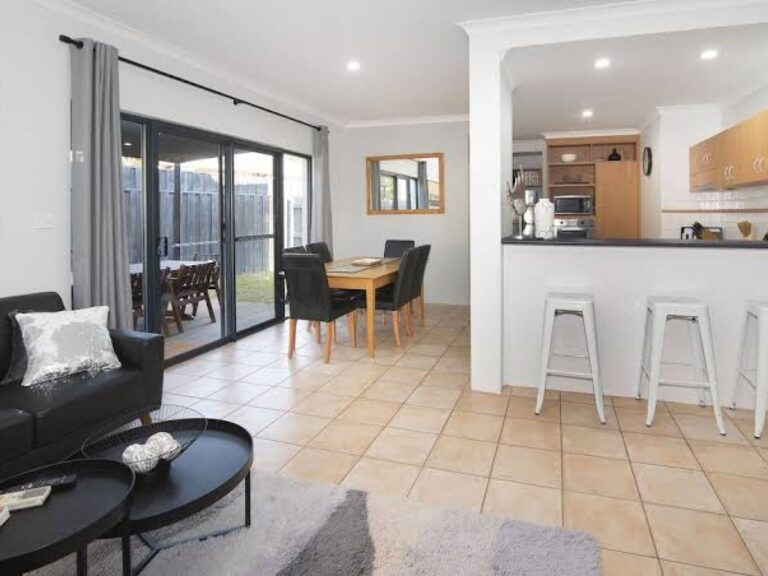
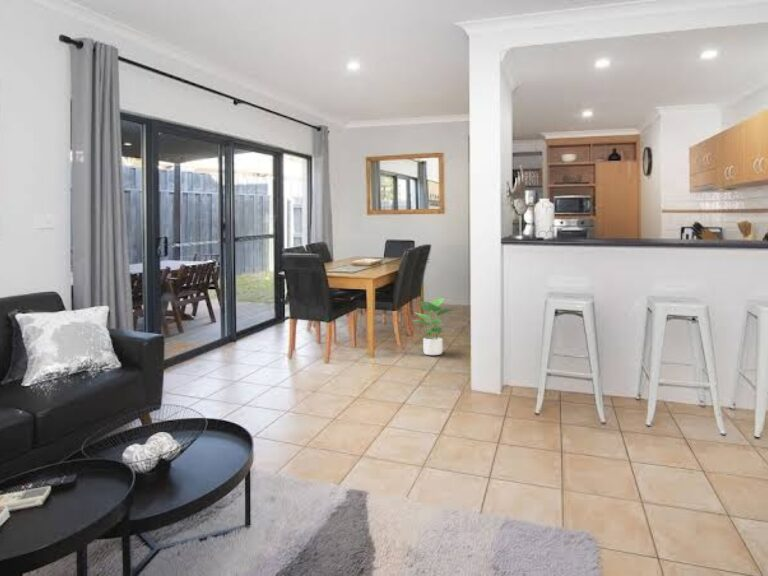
+ potted plant (430, 325)
